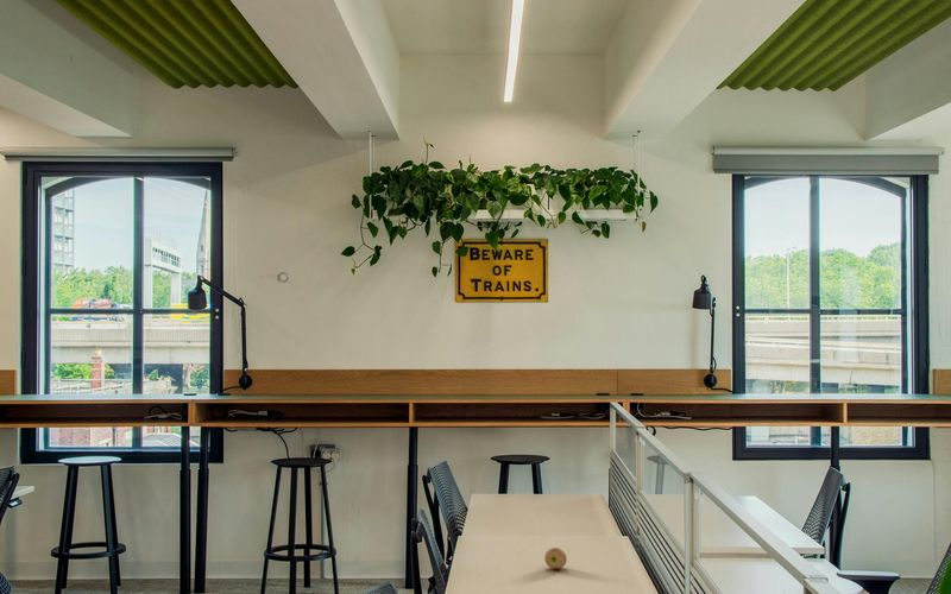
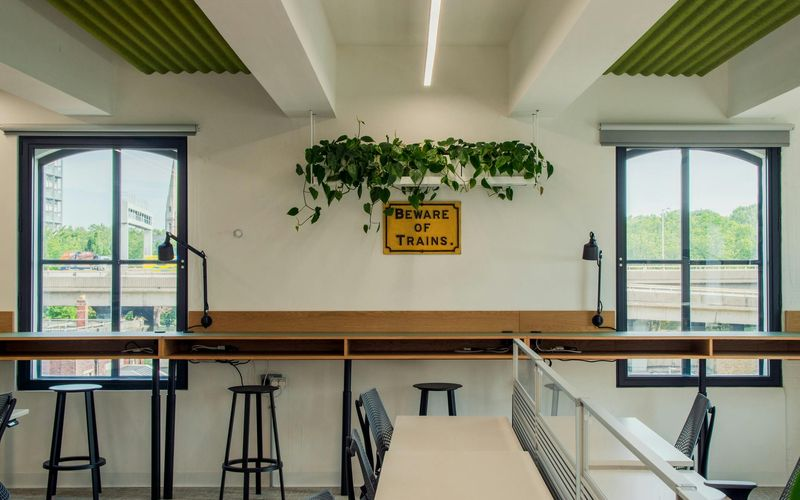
- apple (555, 558)
